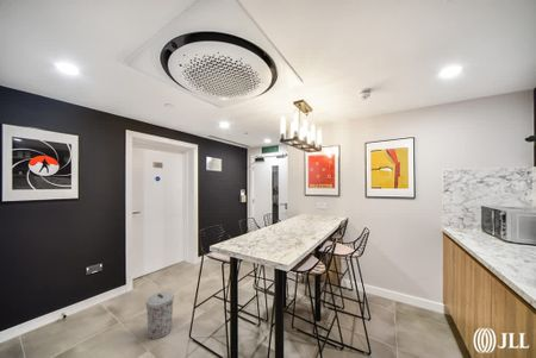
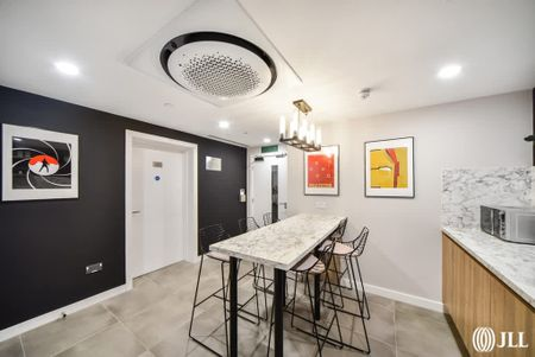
- trash can (160, 313)
